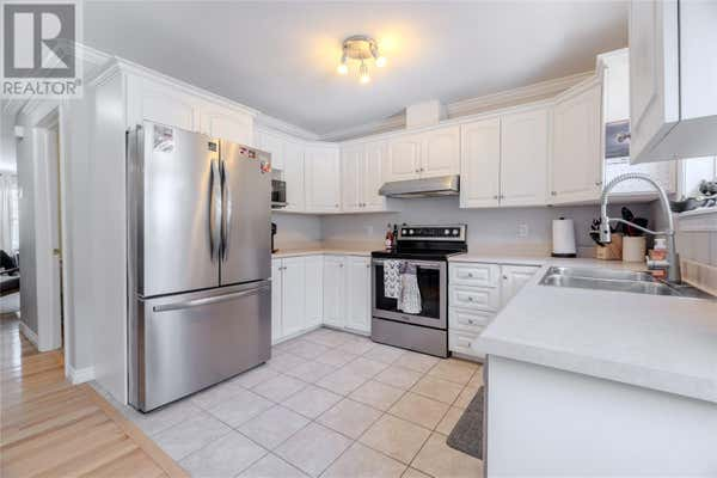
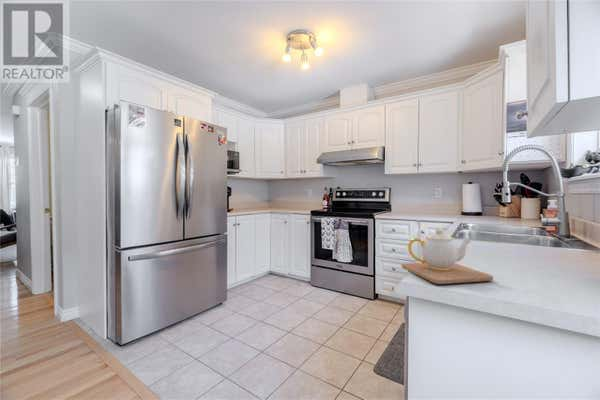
+ teapot (443, 251)
